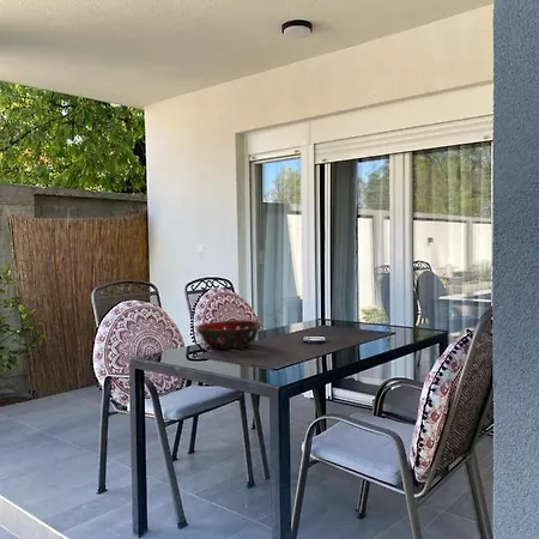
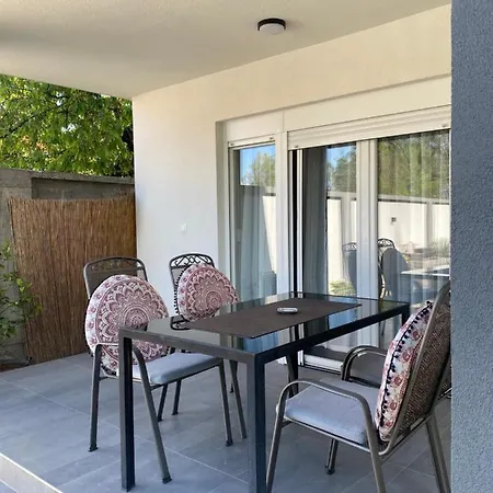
- decorative bowl (229, 334)
